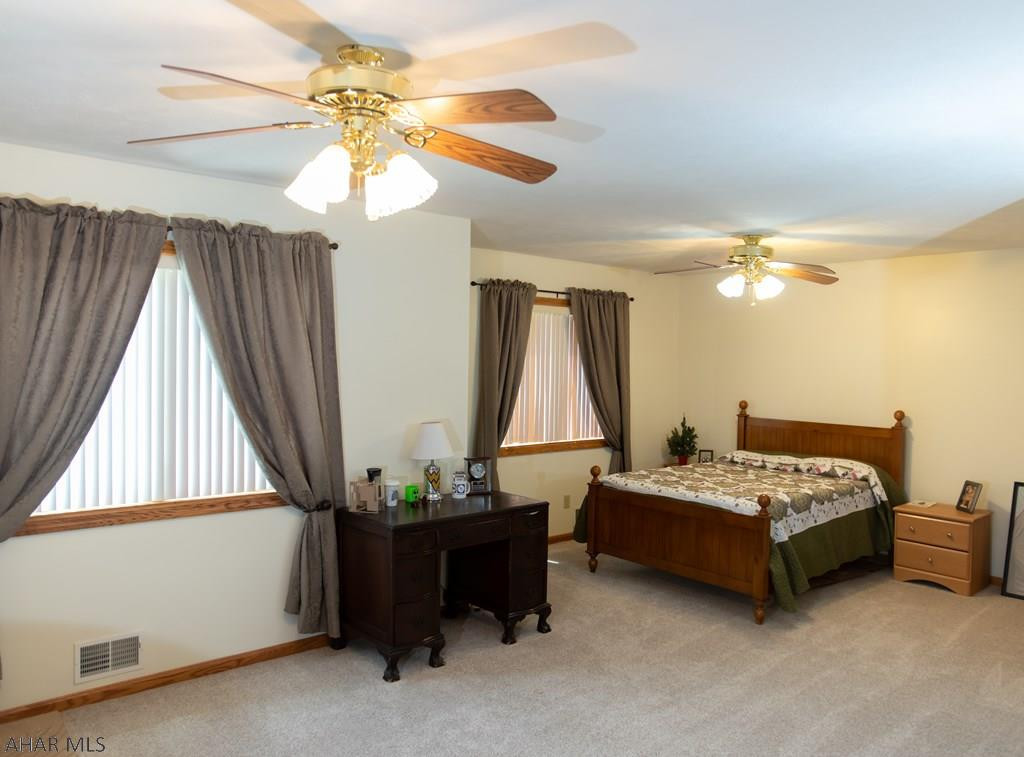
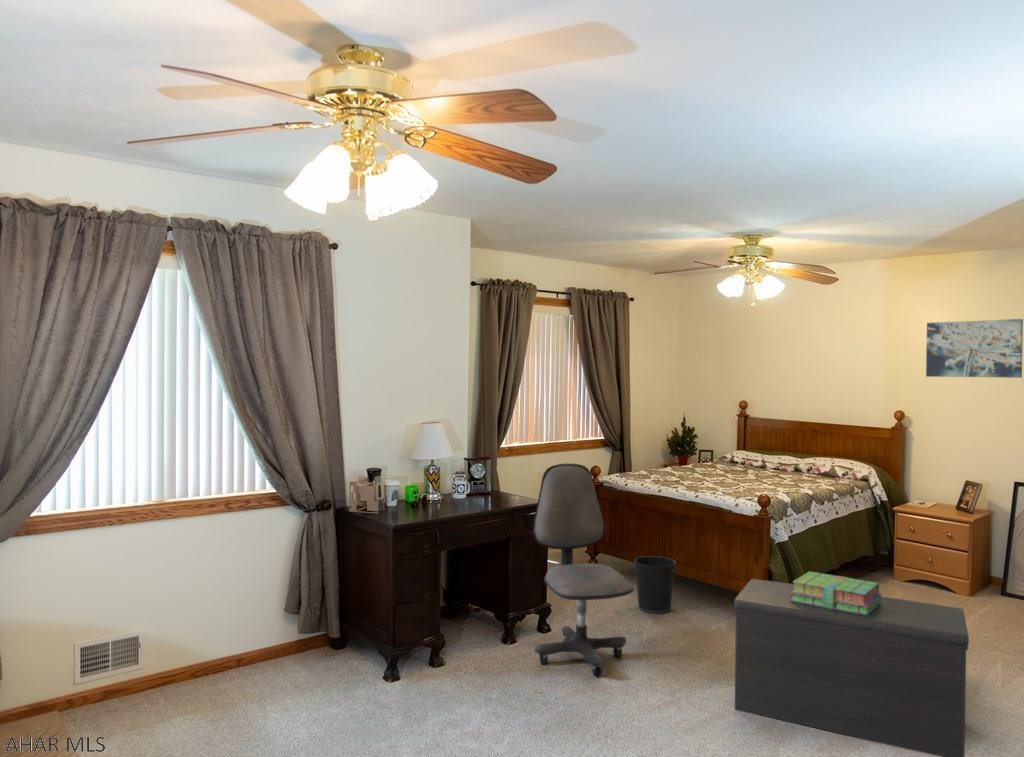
+ wall art (972, 349)
+ stack of books (835, 591)
+ office chair (582, 565)
+ wastebasket (654, 584)
+ bench (846, 658)
